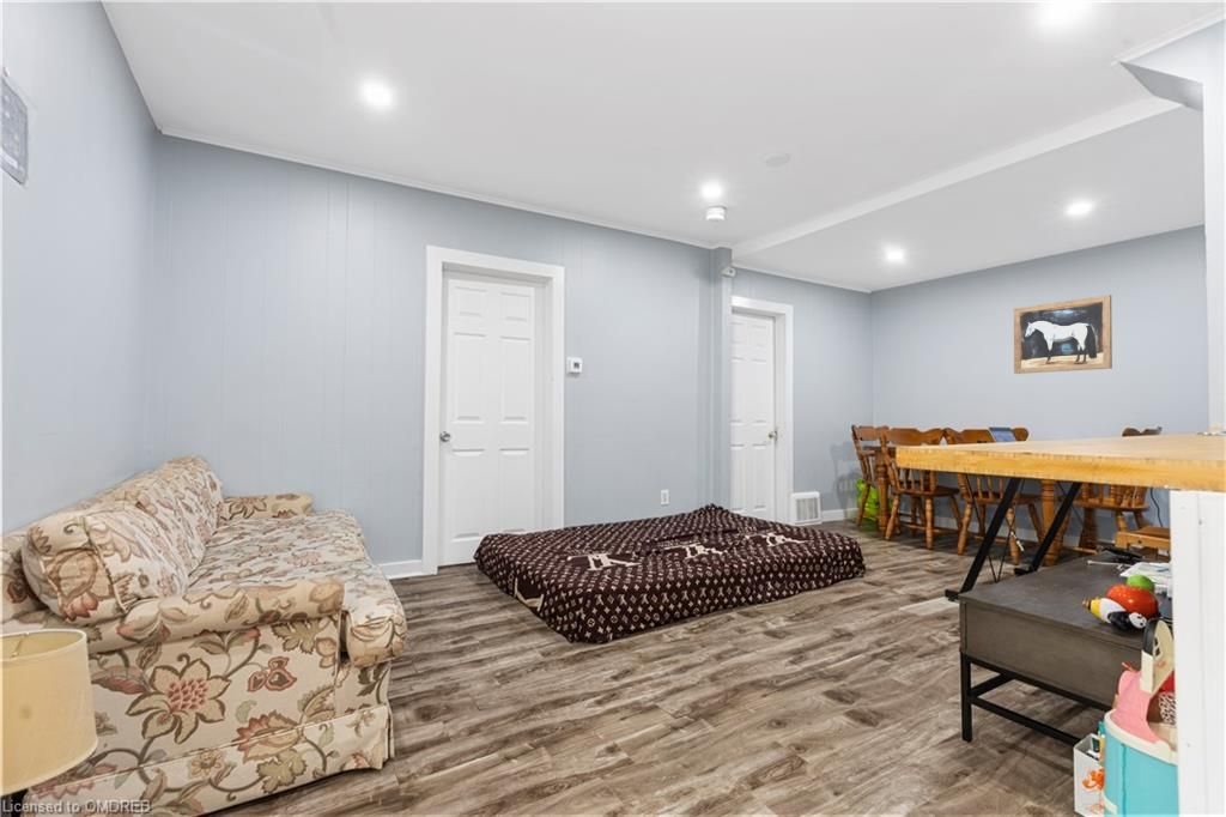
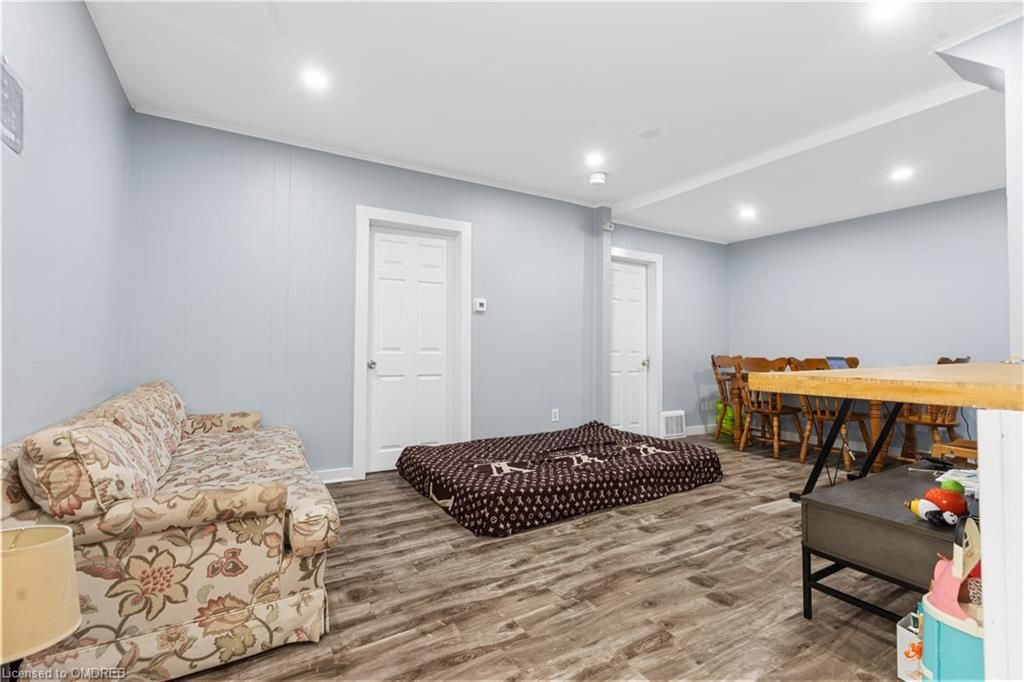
- wall art (1060, 337)
